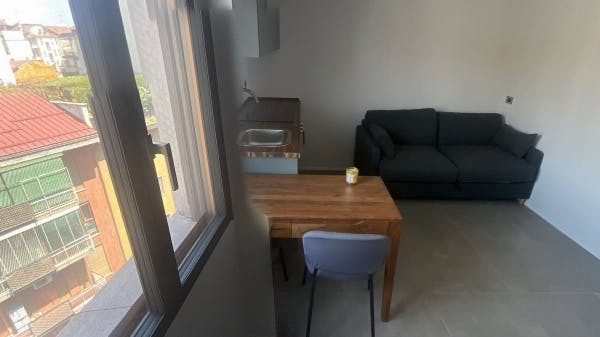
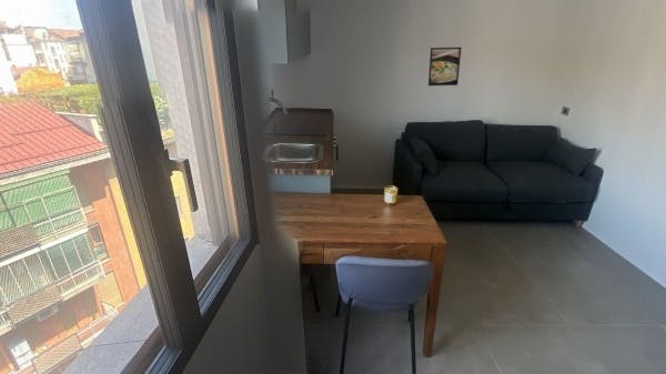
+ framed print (444, 67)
